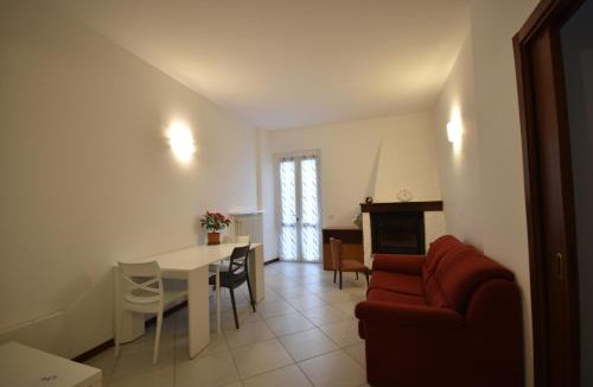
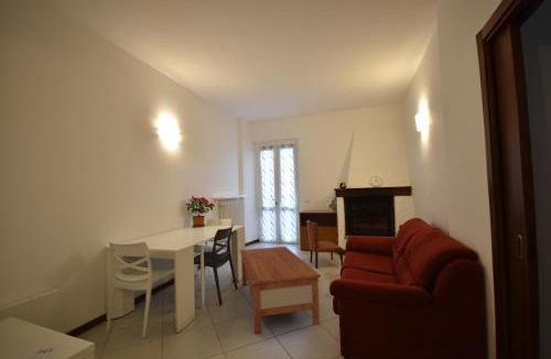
+ coffee table (272, 280)
